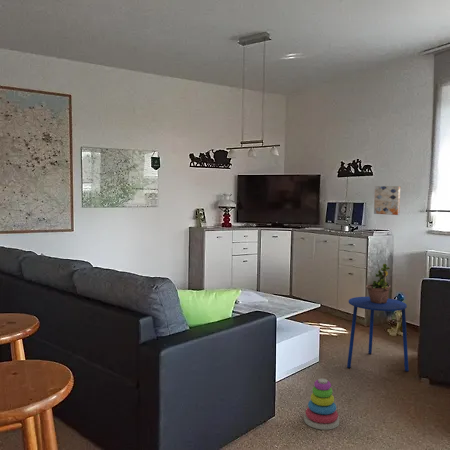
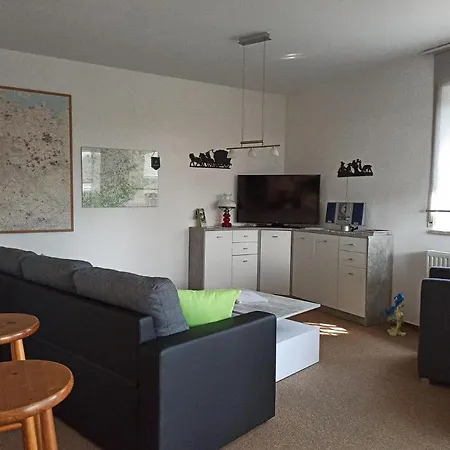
- side table (372, 332)
- stacking toy (322, 400)
- potted plant (378, 280)
- wall art (386, 200)
